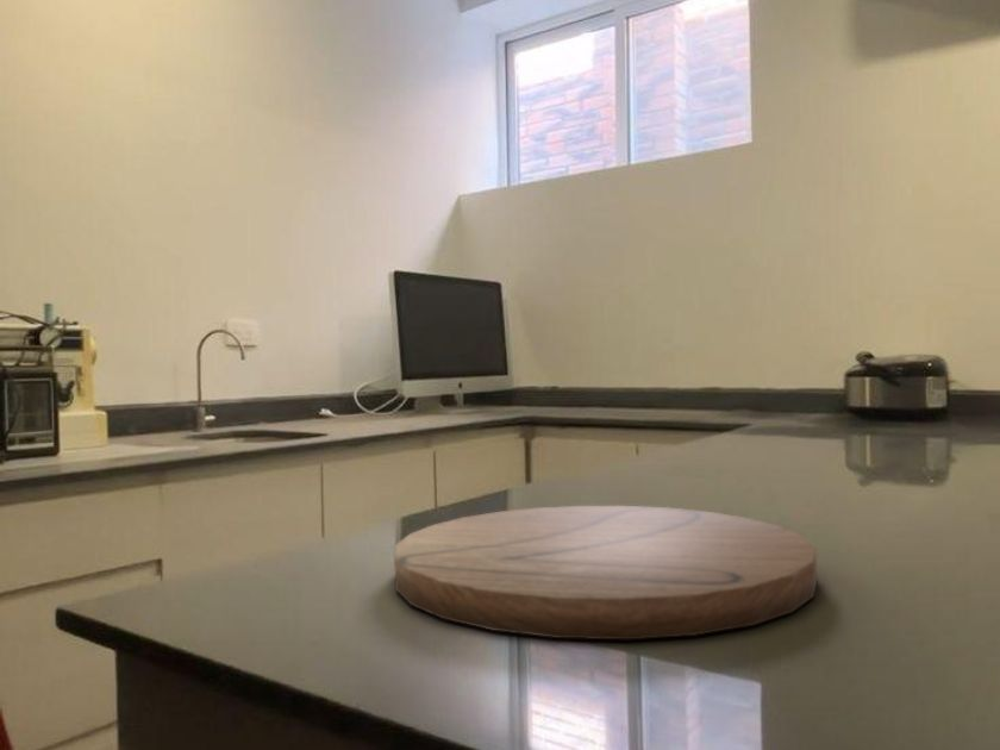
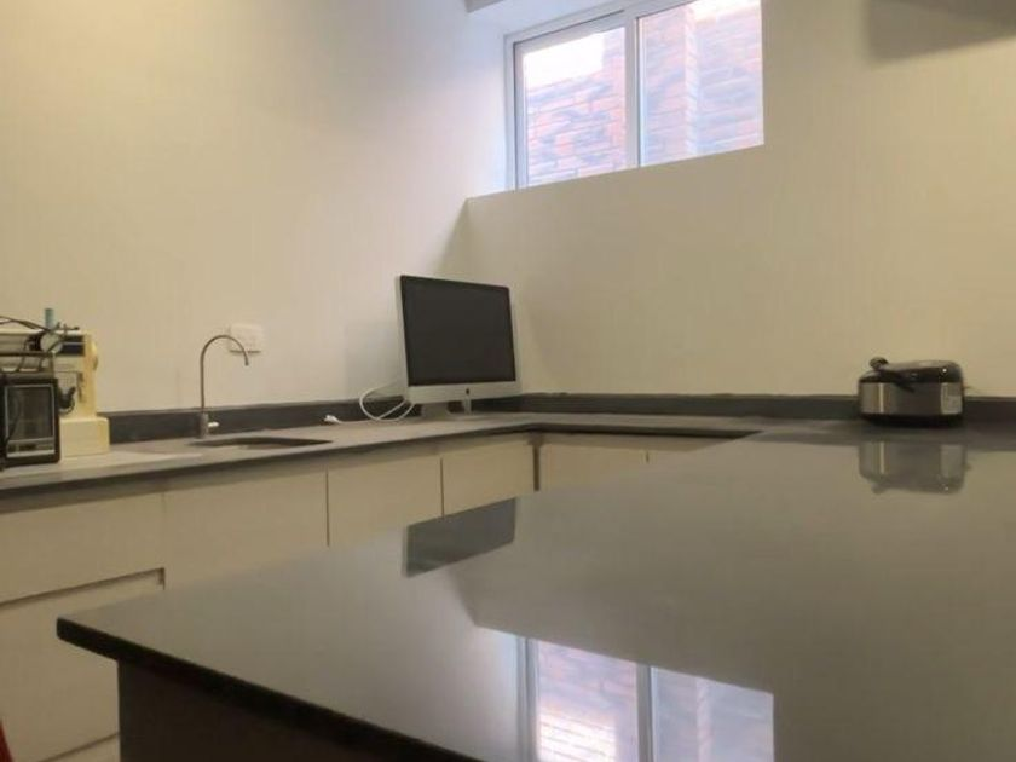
- cutting board (599, 556)
